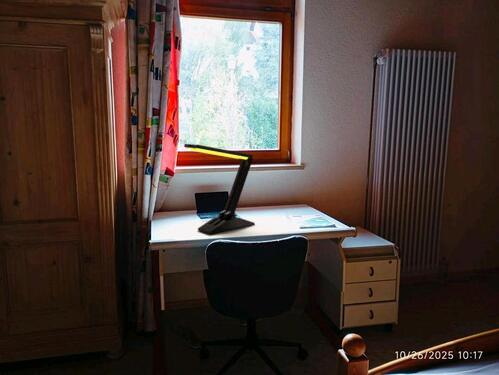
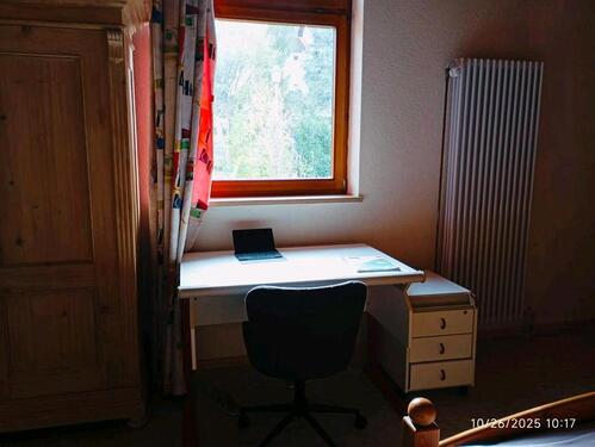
- desk lamp (231, 189)
